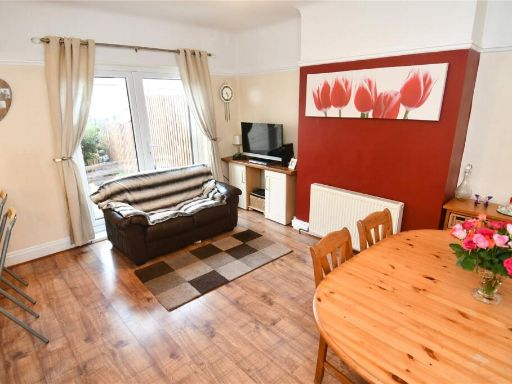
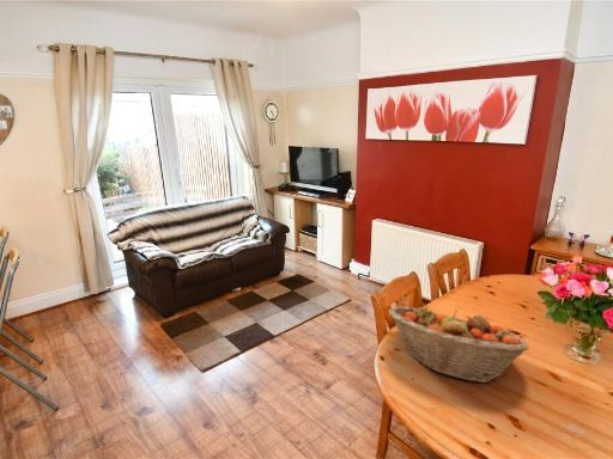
+ fruit basket (451, 335)
